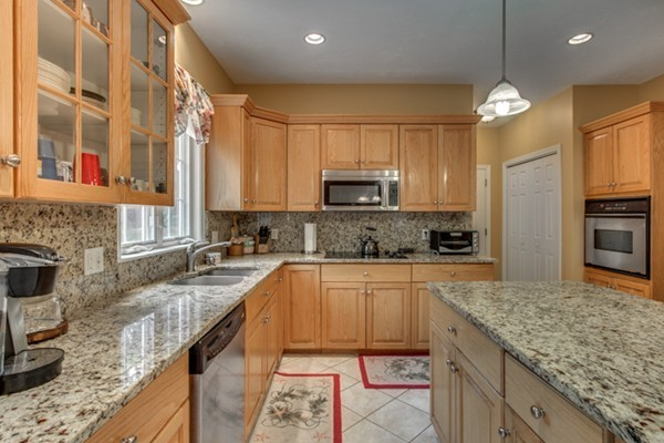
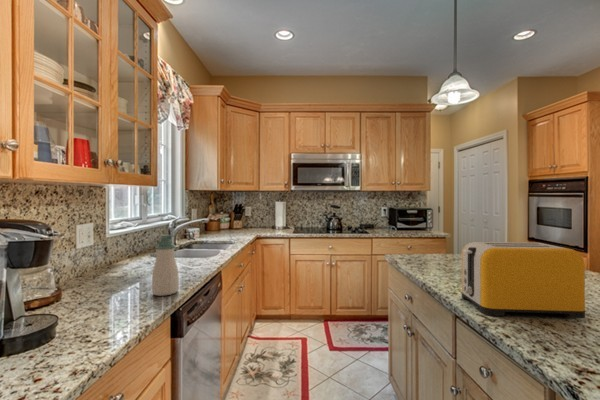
+ soap bottle (165, 263)
+ toaster (514, 275)
